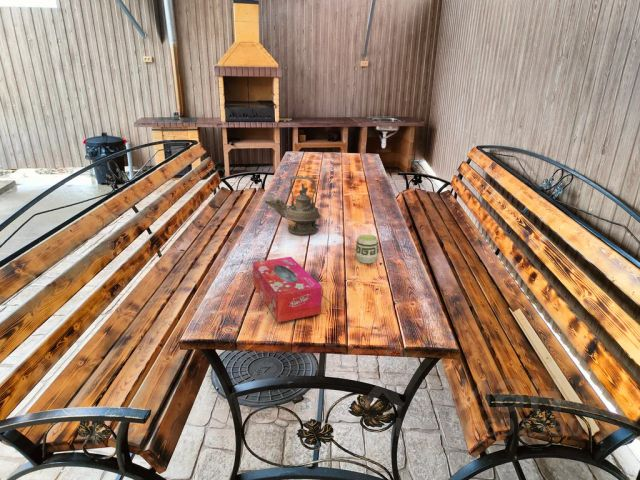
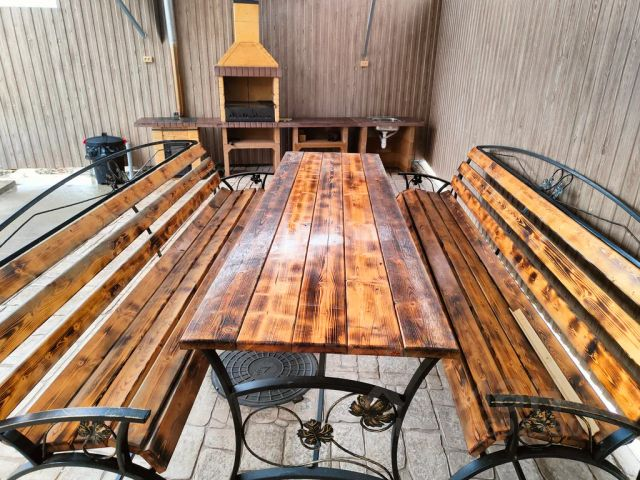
- cup (367, 249)
- tissue box (285, 286)
- teapot (292, 203)
